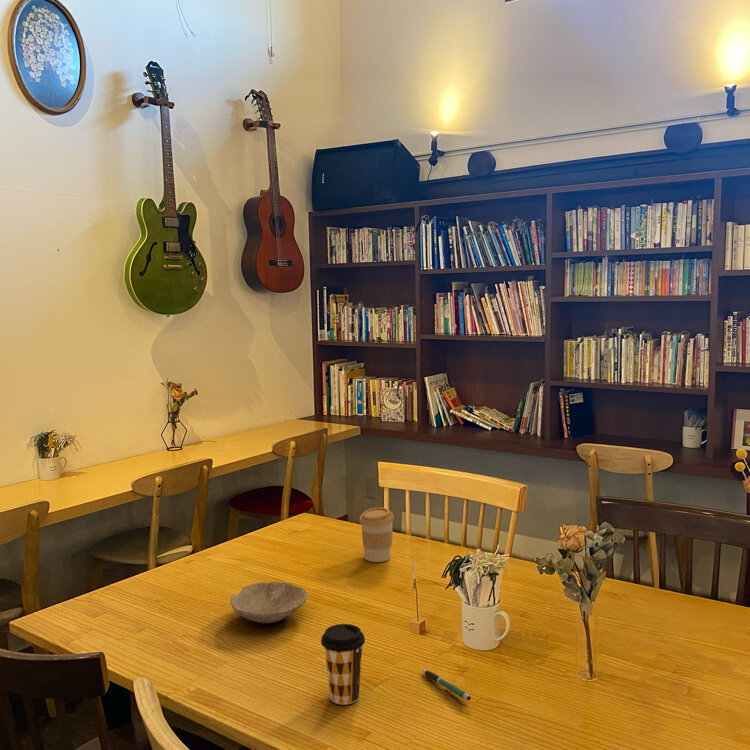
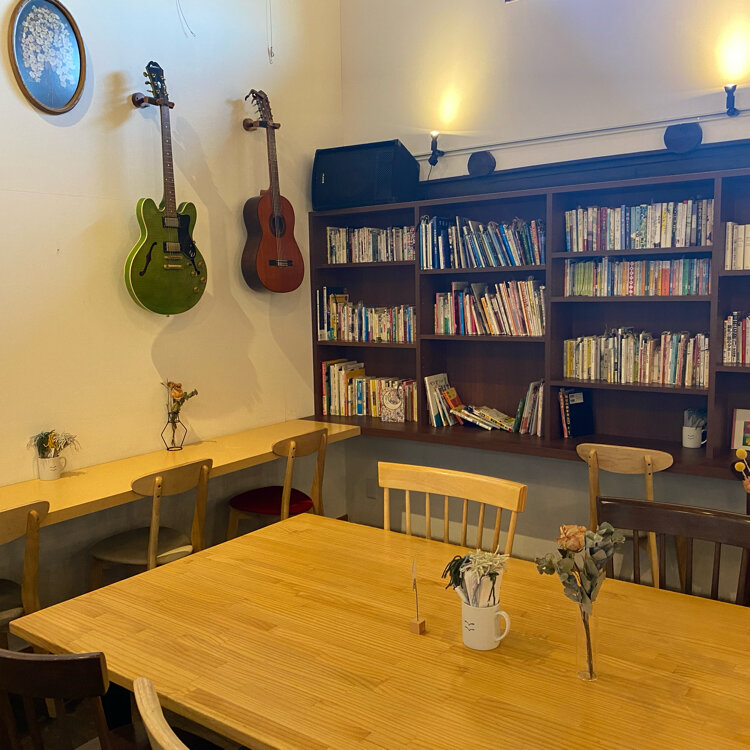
- bowl (268, 606)
- coffee cup (343, 664)
- coffee cup (377, 534)
- pen (445, 683)
